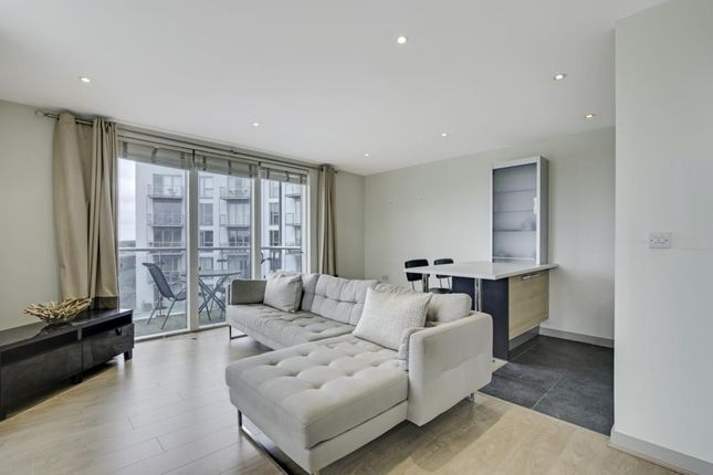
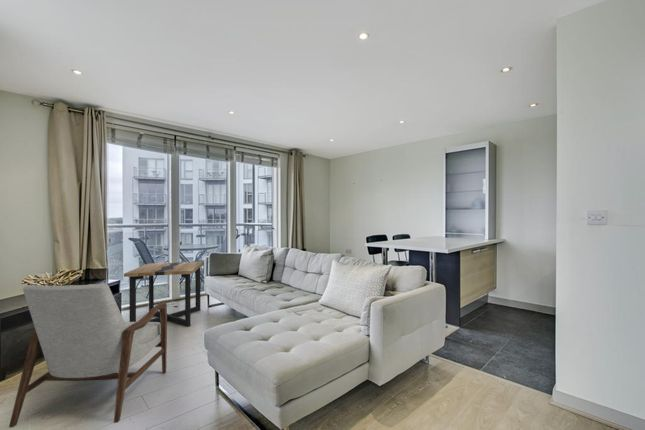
+ side table (153, 293)
+ armchair (99, 334)
